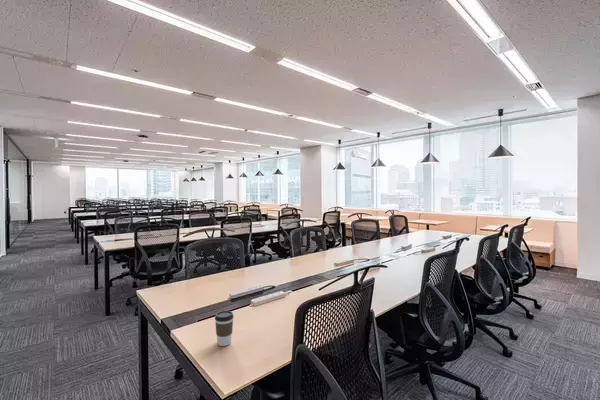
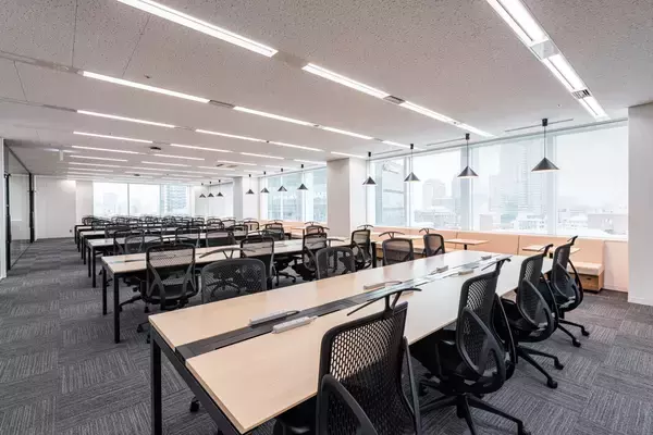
- coffee cup (224, 328)
